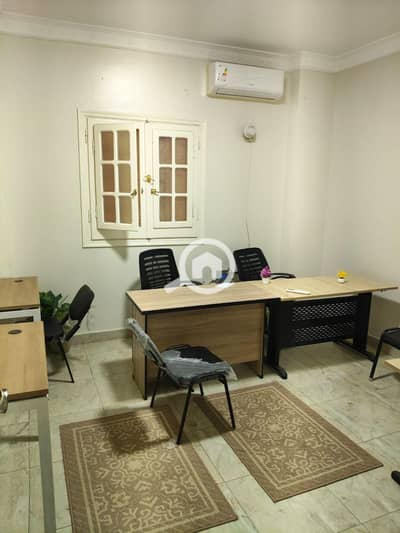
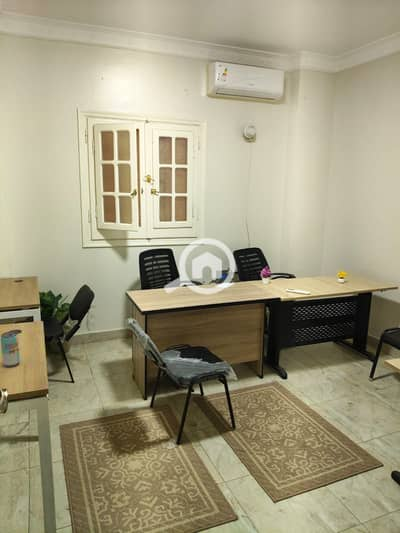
+ beverage can (10, 349)
